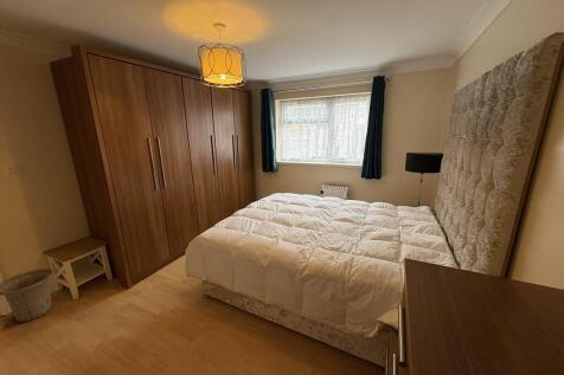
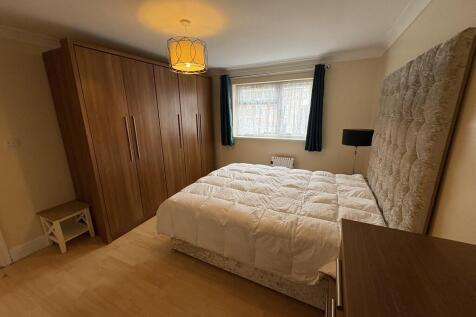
- basket (30, 296)
